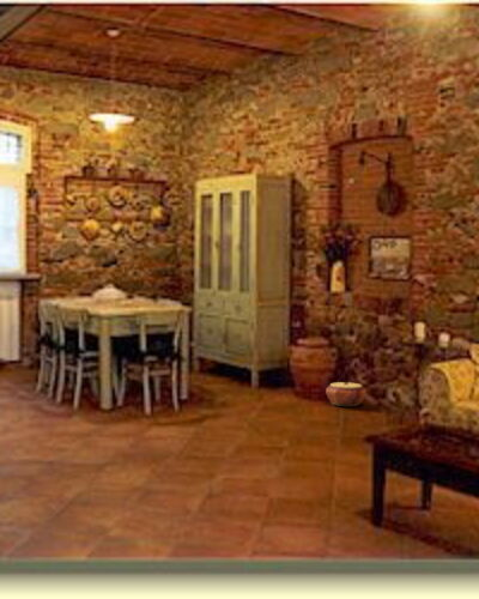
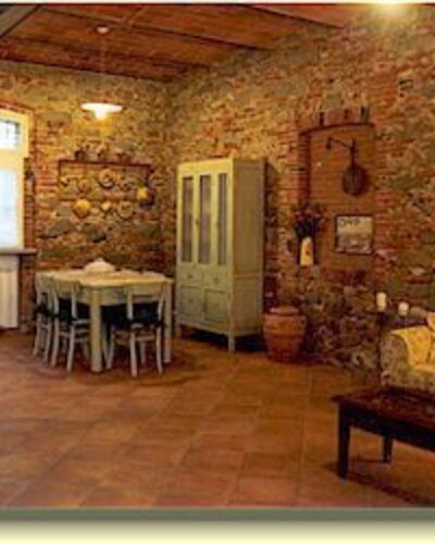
- woven basket (345, 393)
